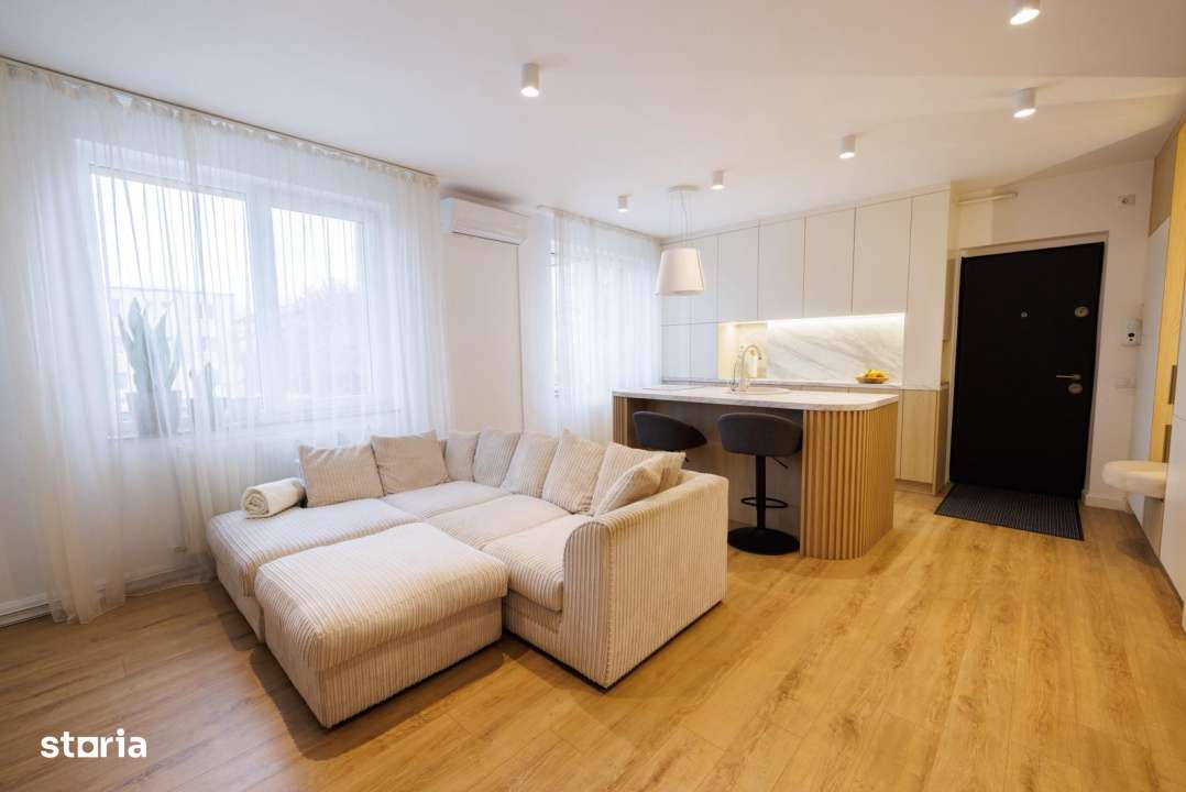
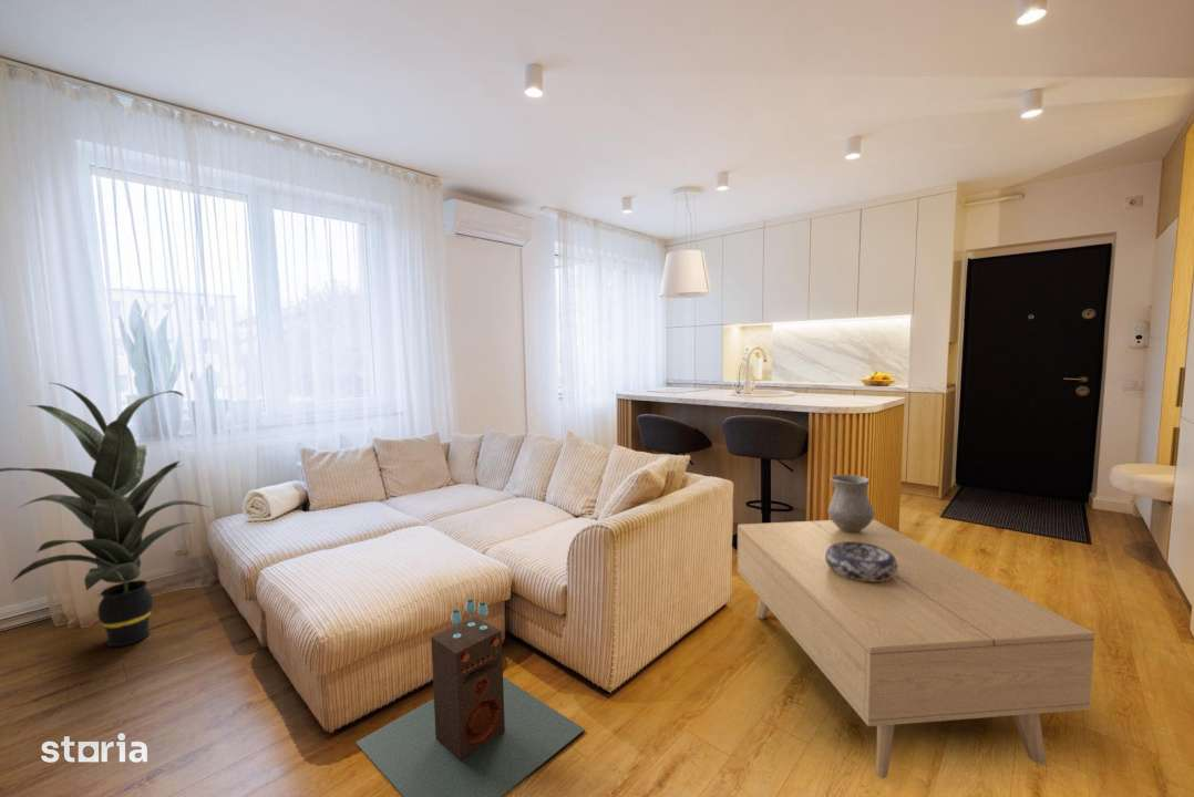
+ decorative bowl (860, 560)
+ vase (851, 504)
+ coffee table (872, 619)
+ indoor plant (103, 513)
+ speaker (469, 673)
